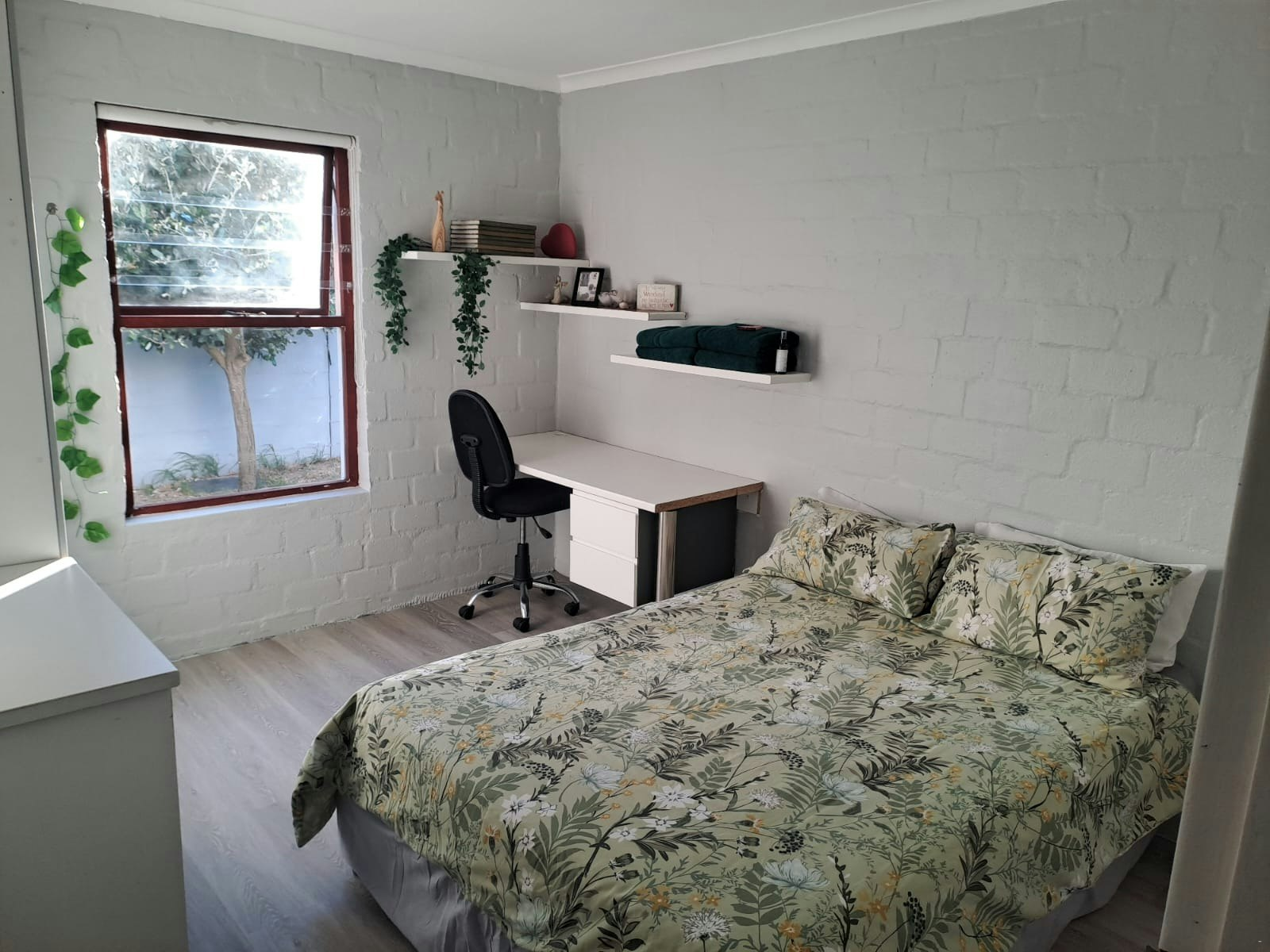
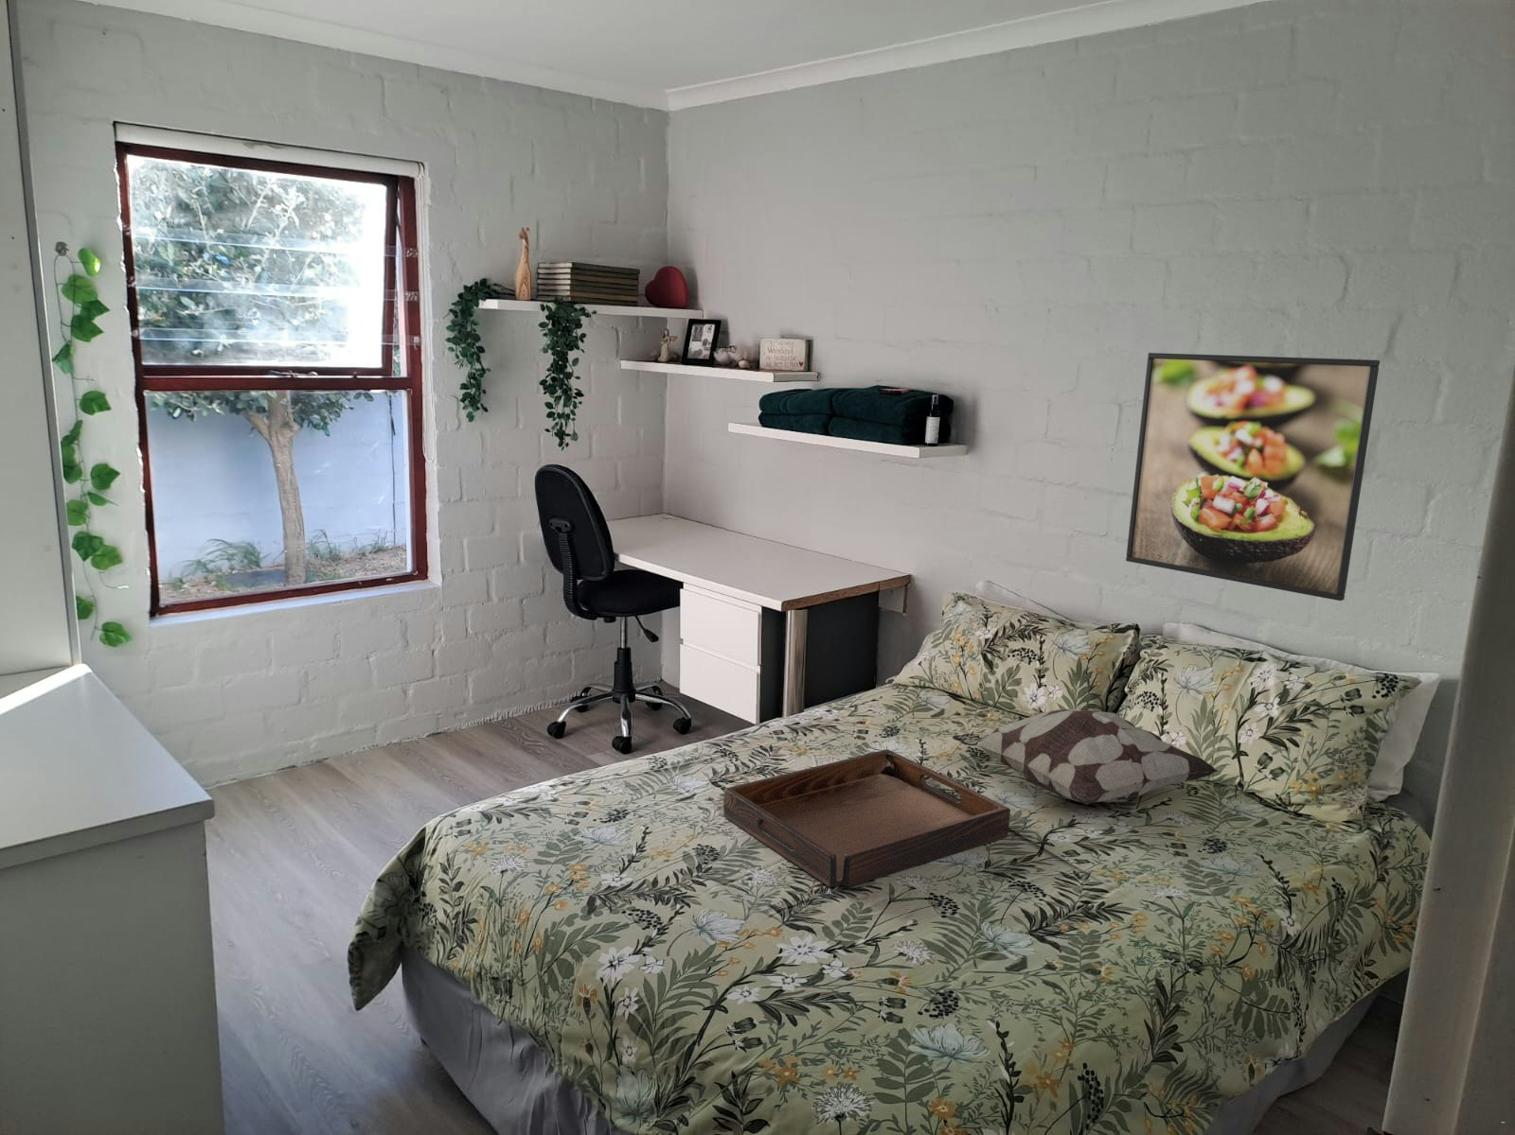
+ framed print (1241, 469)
+ decorative pillow (1080, 752)
+ serving tray (865, 812)
